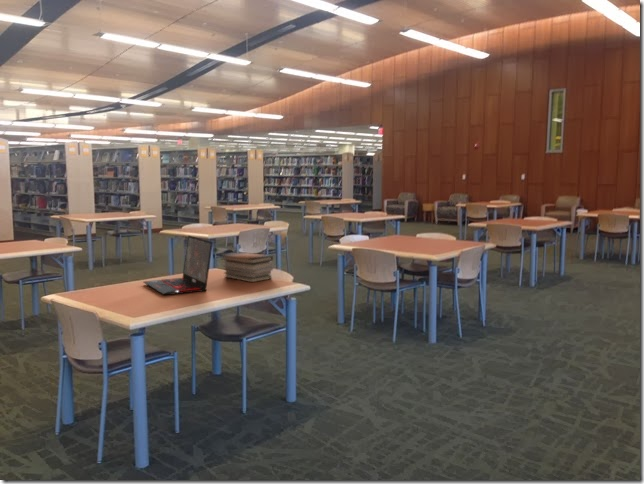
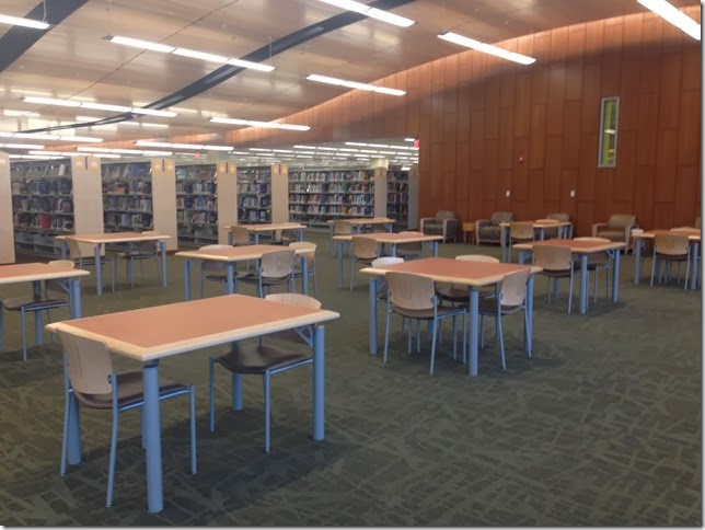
- laptop (184, 264)
- book stack (247, 266)
